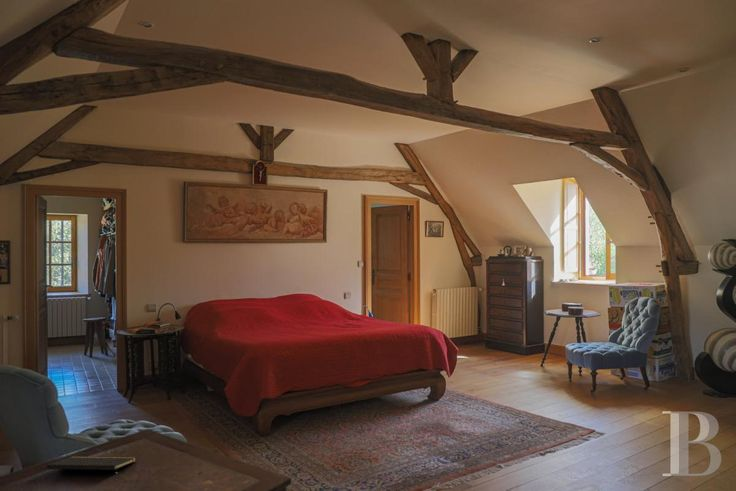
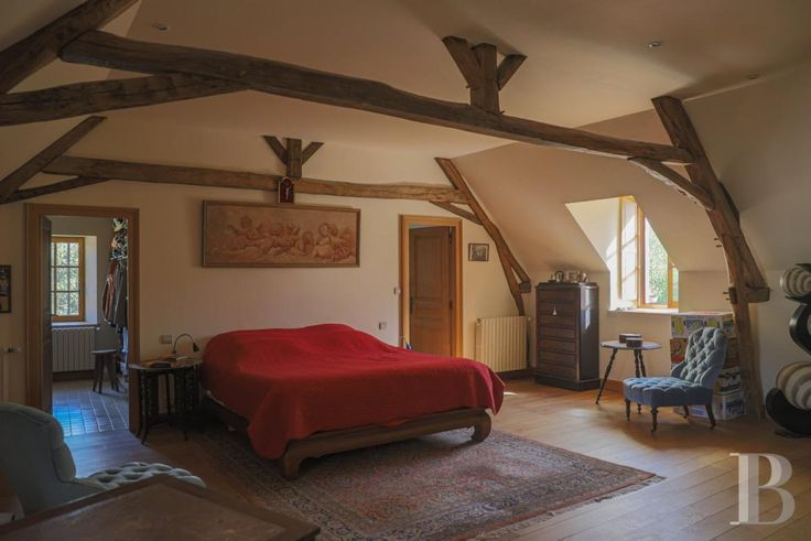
- notepad (93, 462)
